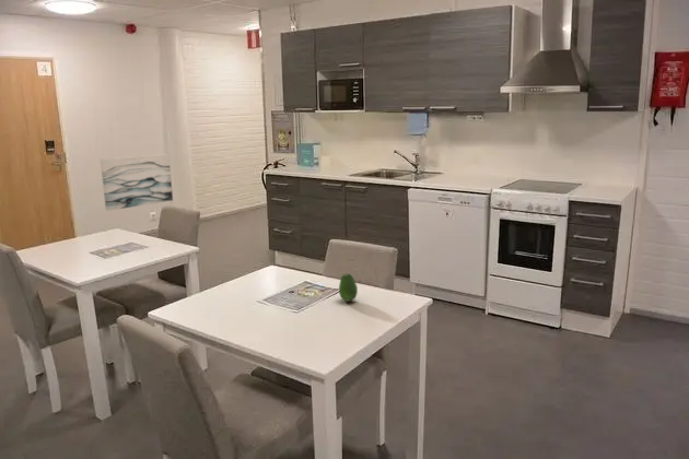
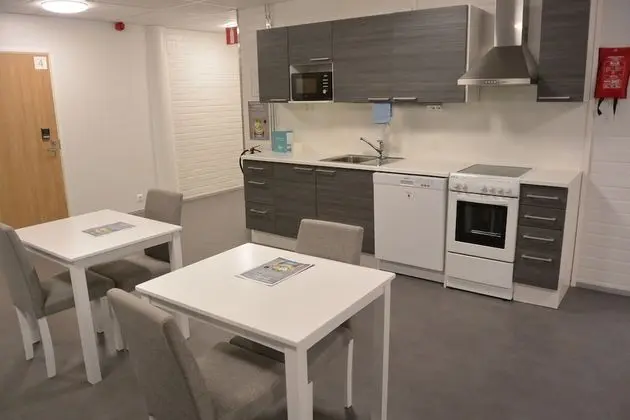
- fruit (348, 287)
- wall art (138, 180)
